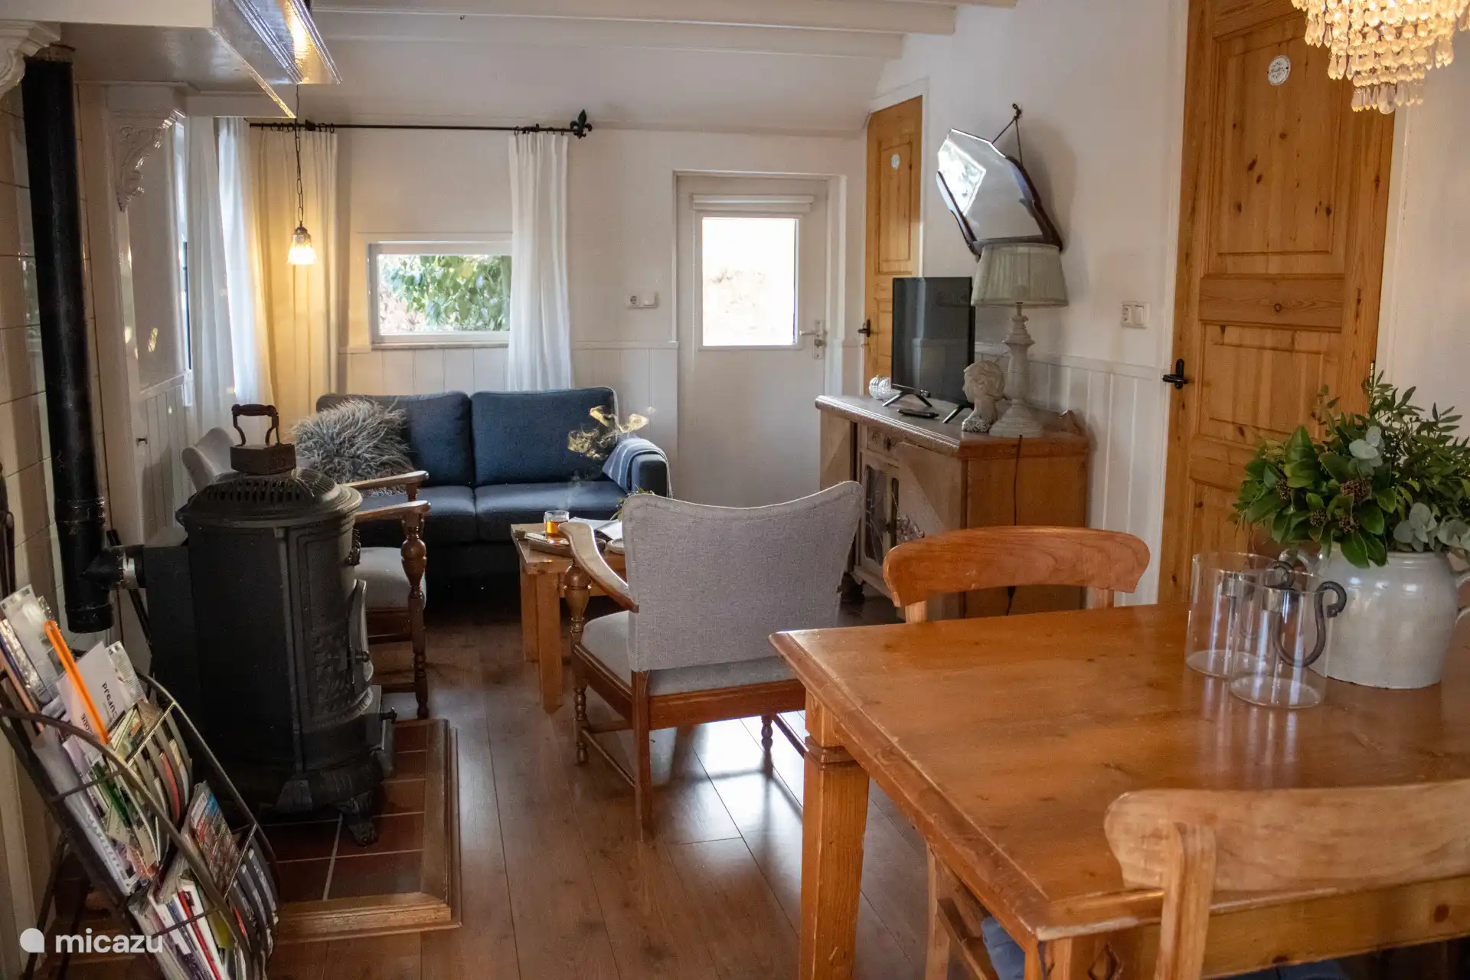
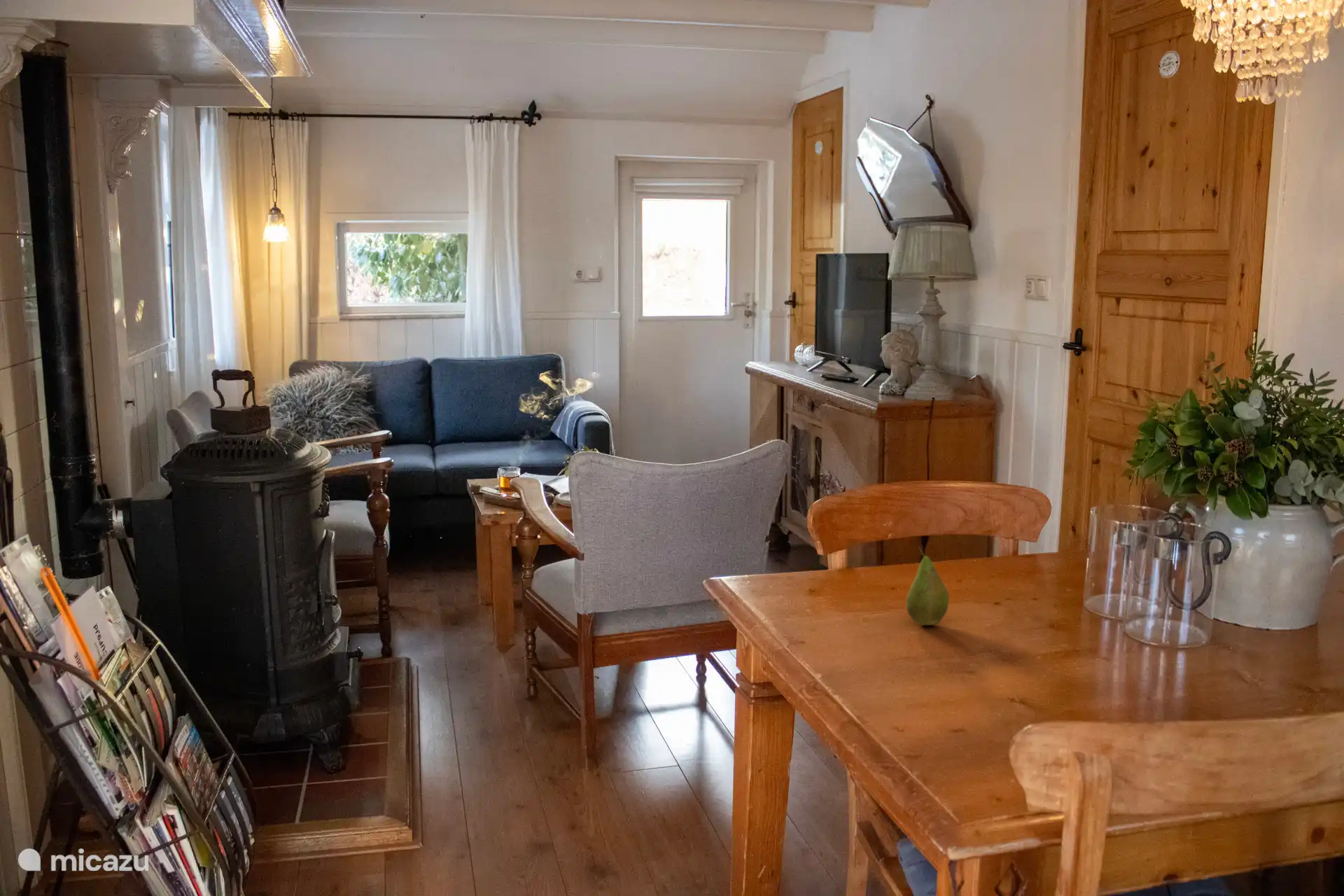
+ fruit (927, 587)
